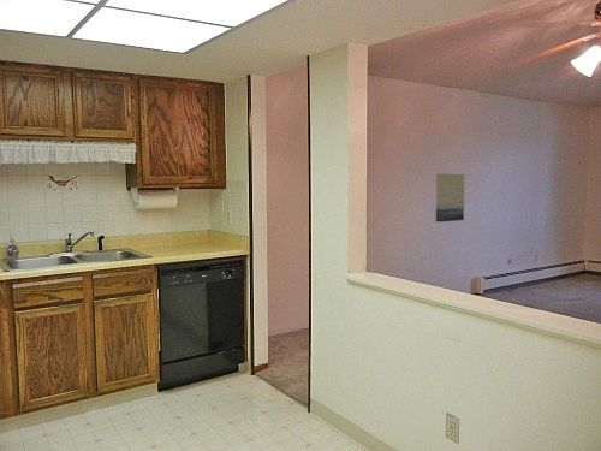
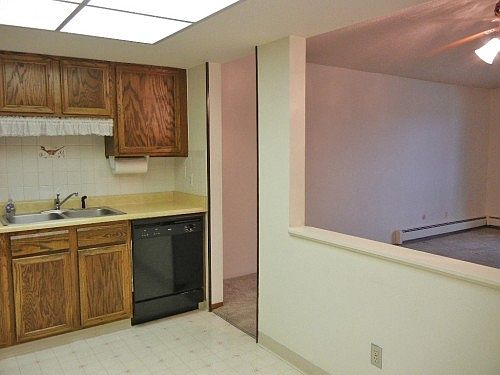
- wall art (450, 197)
